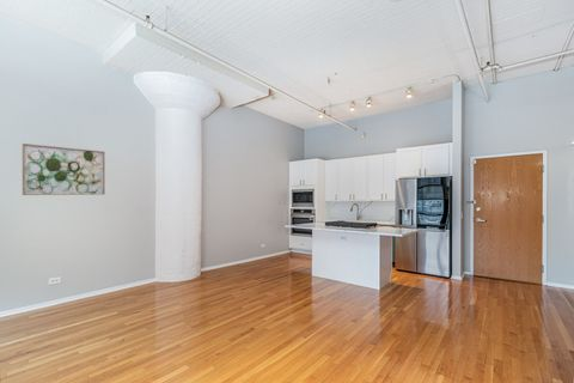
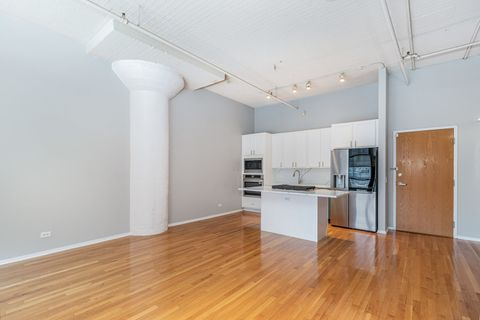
- wall art (67, 171)
